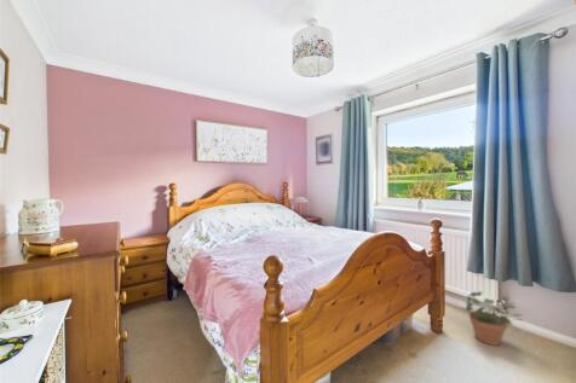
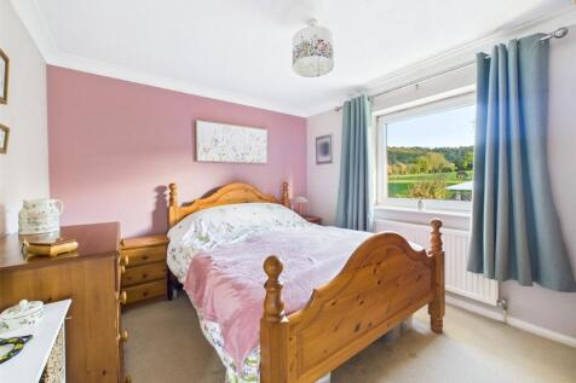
- potted plant (491, 319)
